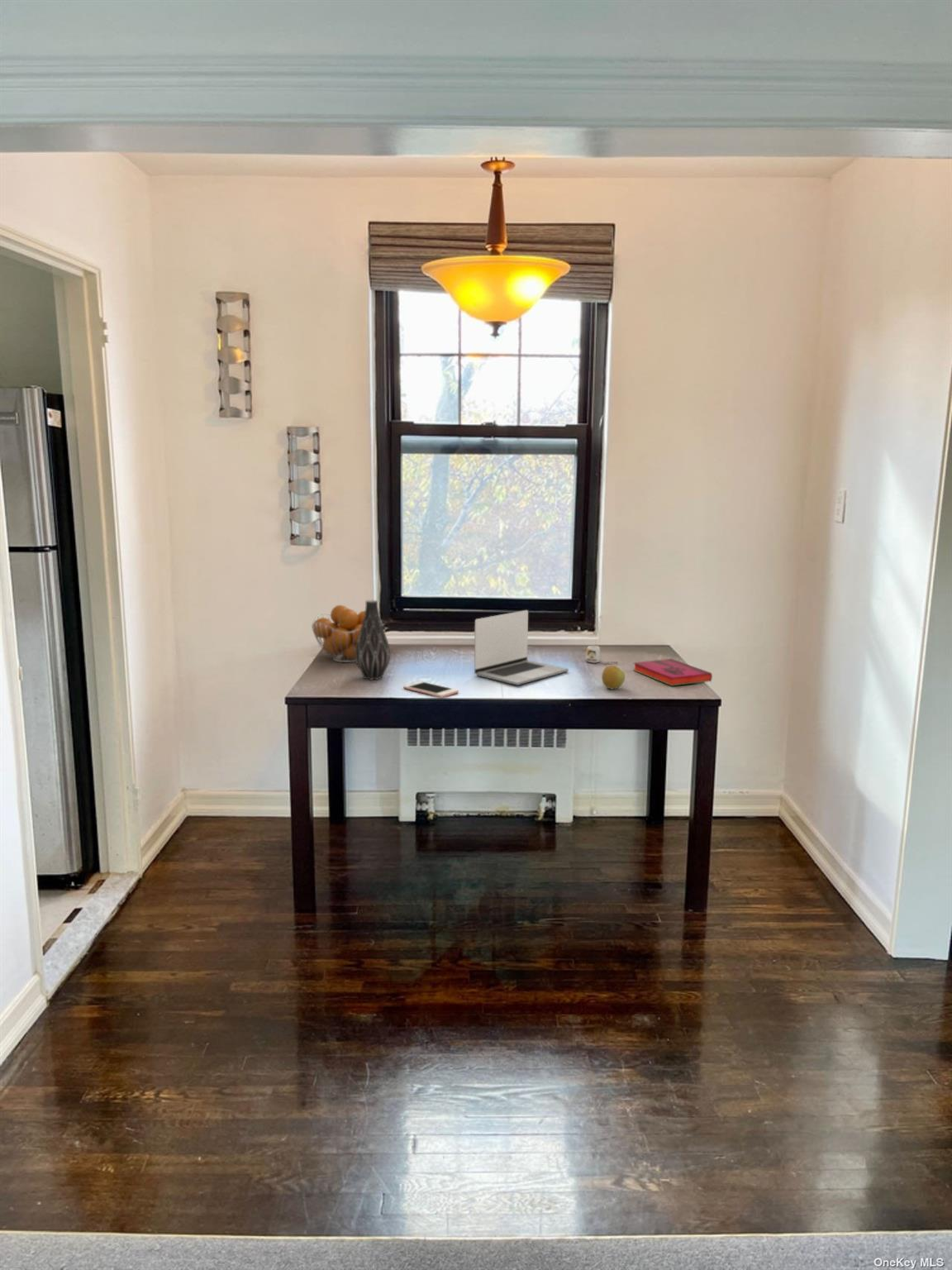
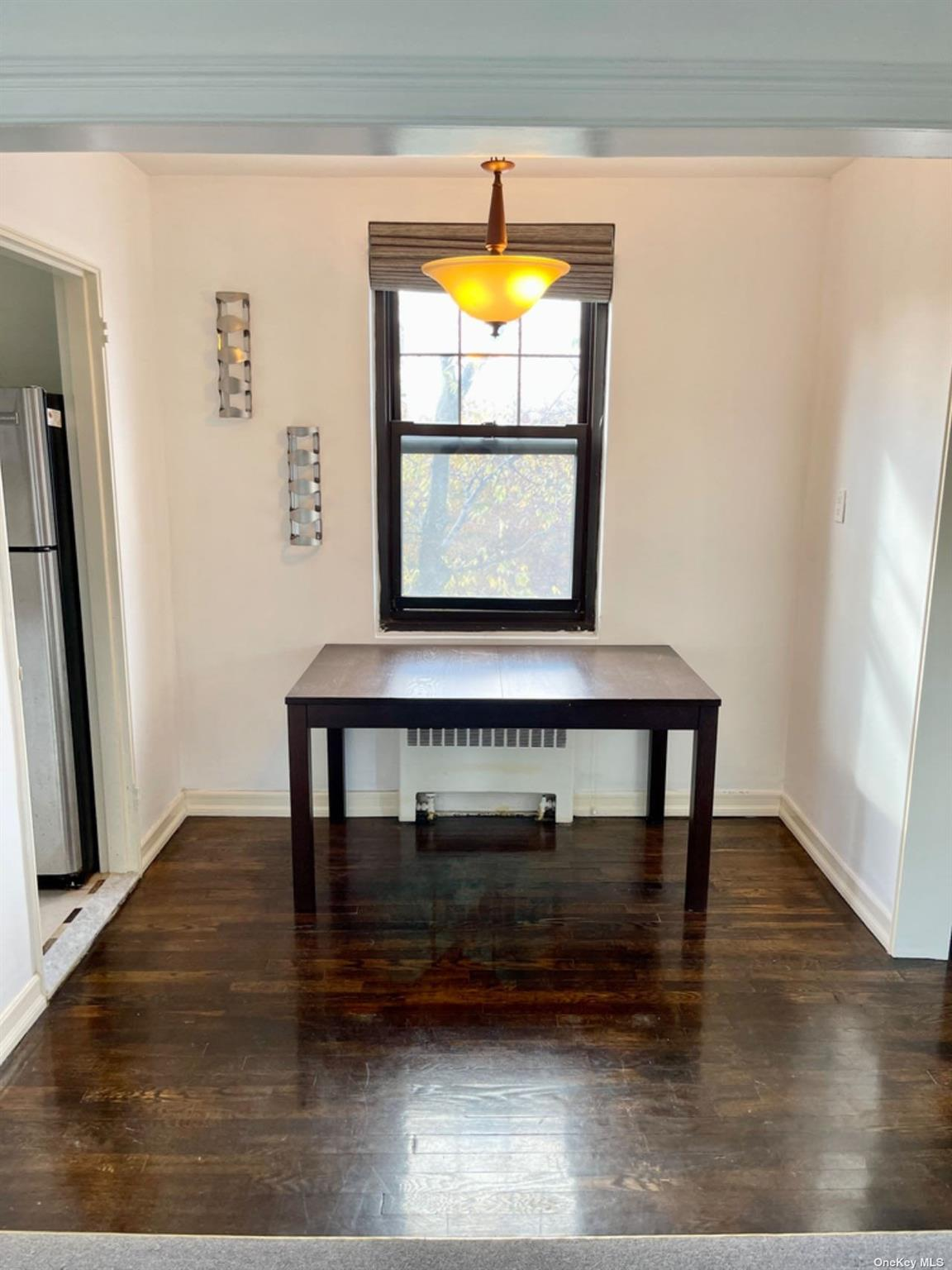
- fruit basket (347, 633)
- laptop (522, 646)
- vase (372, 639)
- cell phone (431, 689)
- apple (613, 677)
- mug (600, 653)
- hardback book (671, 671)
